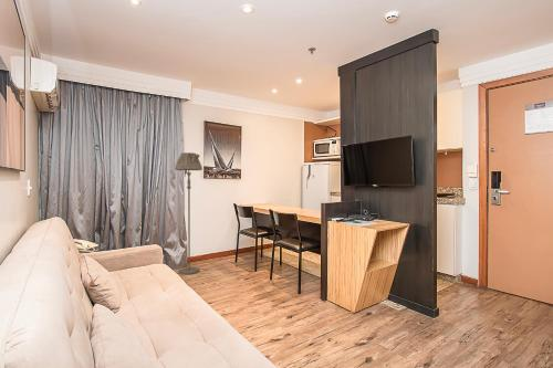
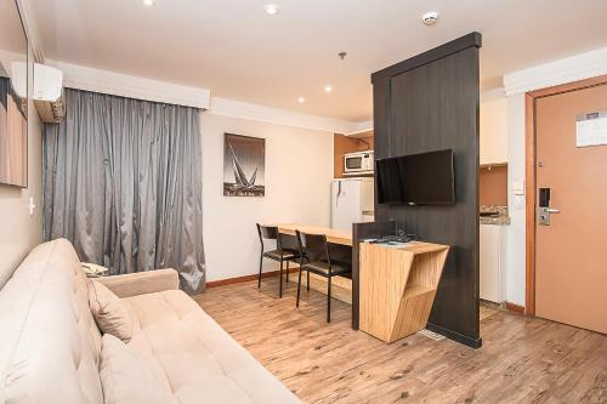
- floor lamp (188, 212)
